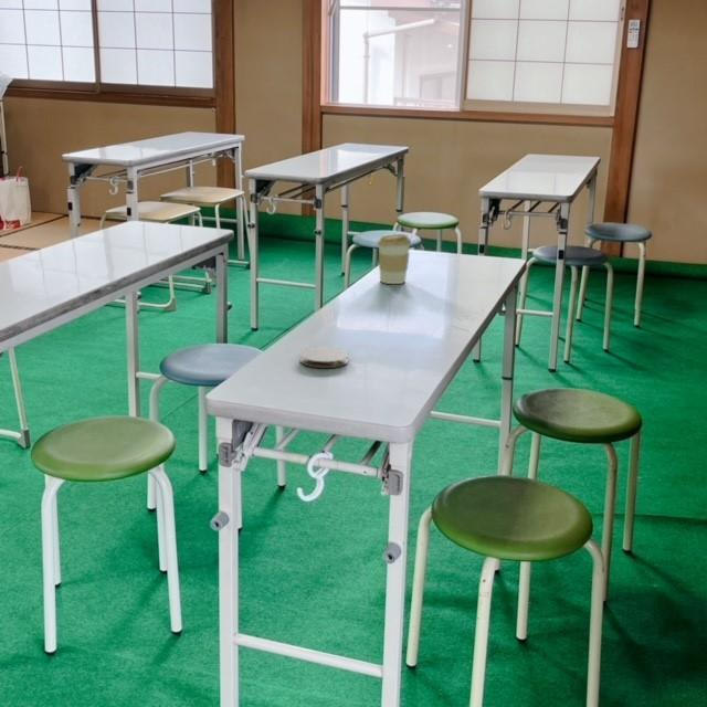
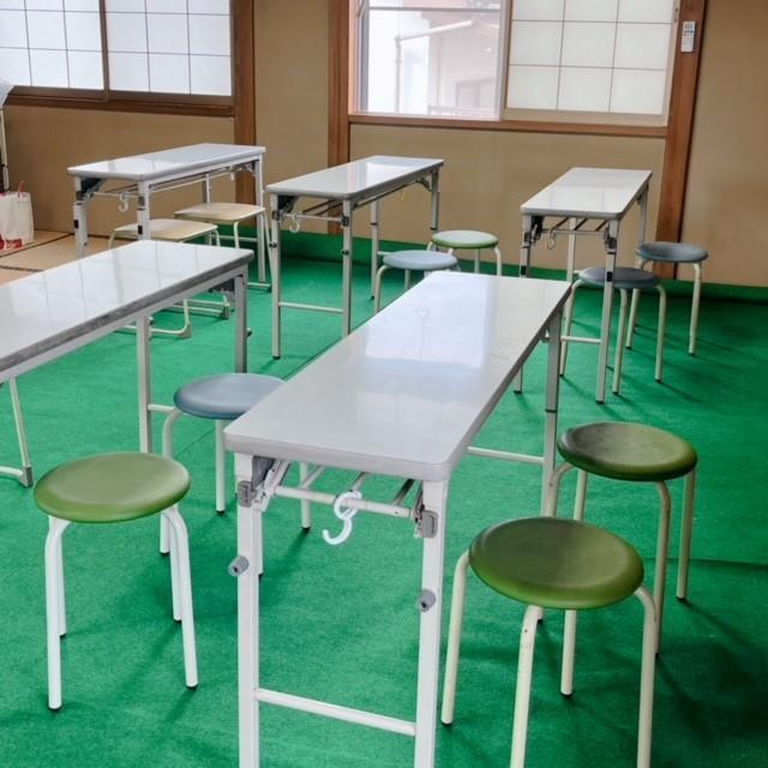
- coffee cup (393, 257)
- coaster (324, 357)
